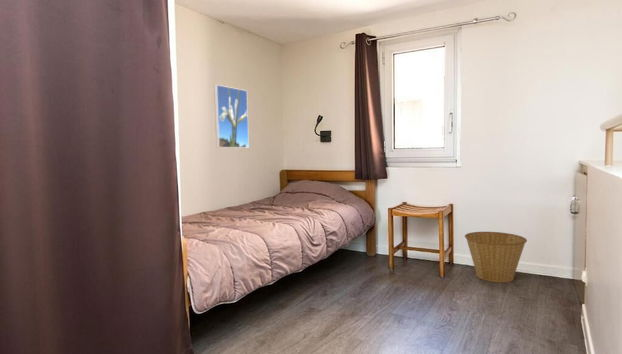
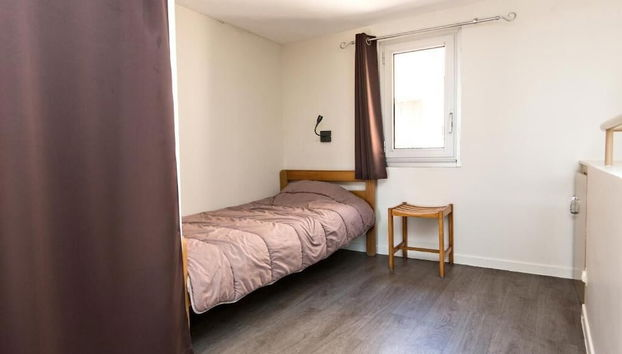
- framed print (232, 118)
- basket (494, 256)
